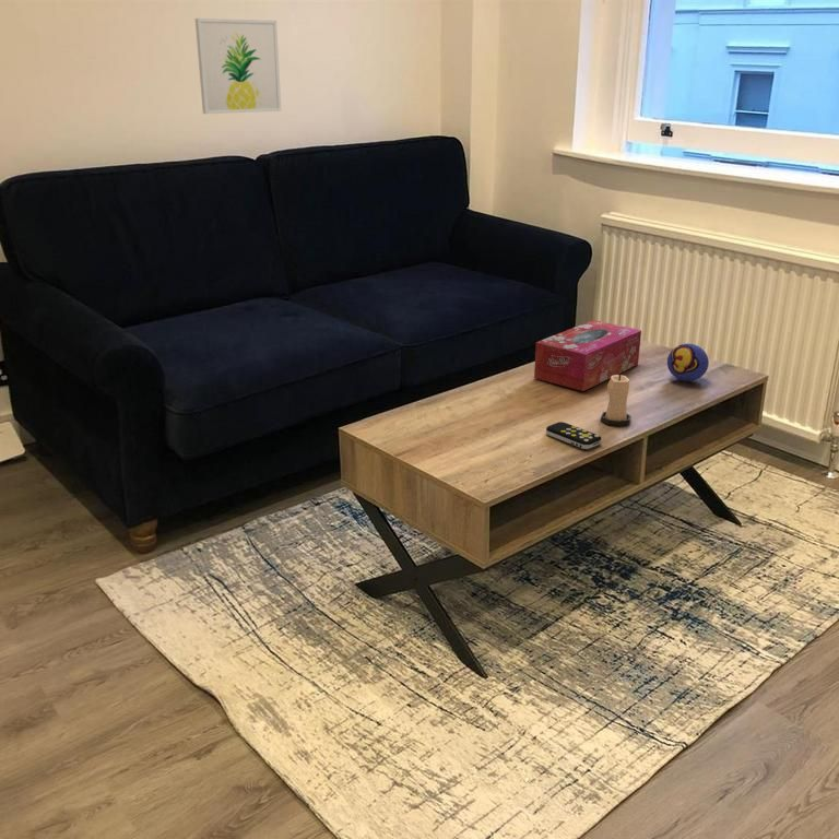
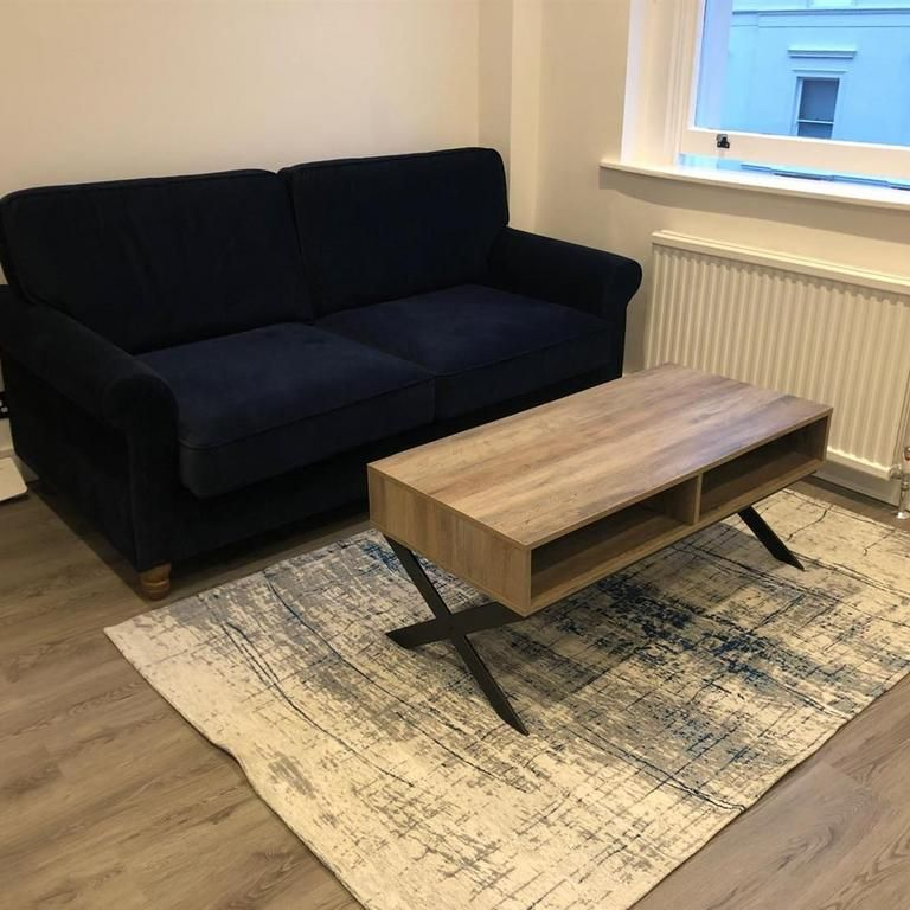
- tissue box (588, 353)
- remote control (572, 435)
- decorative ball (687, 362)
- candle (617, 397)
- wall art (239, 67)
